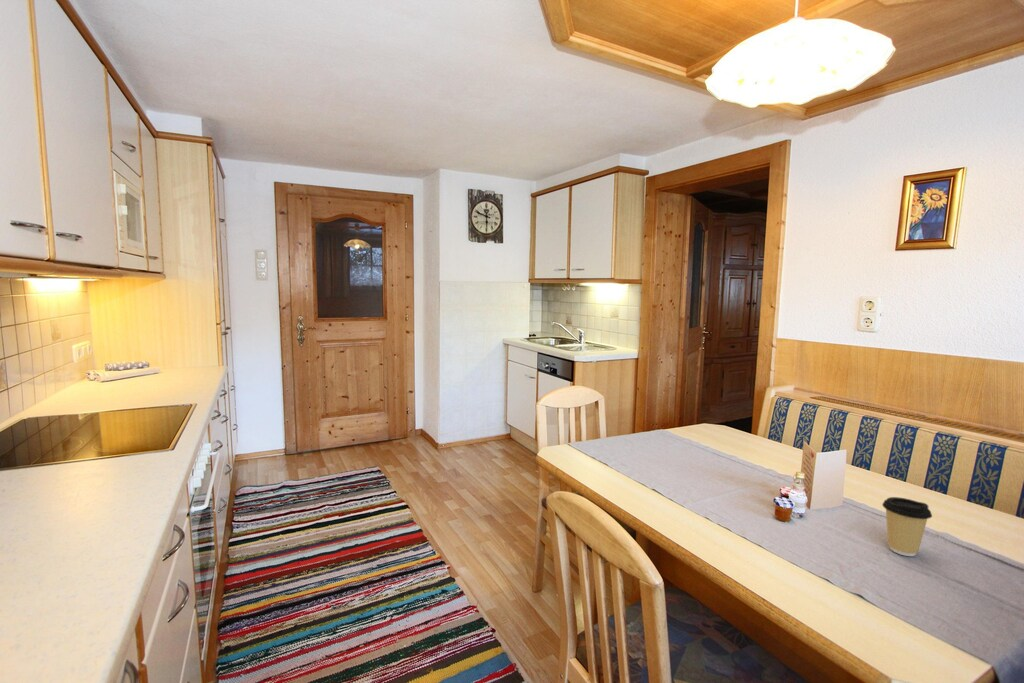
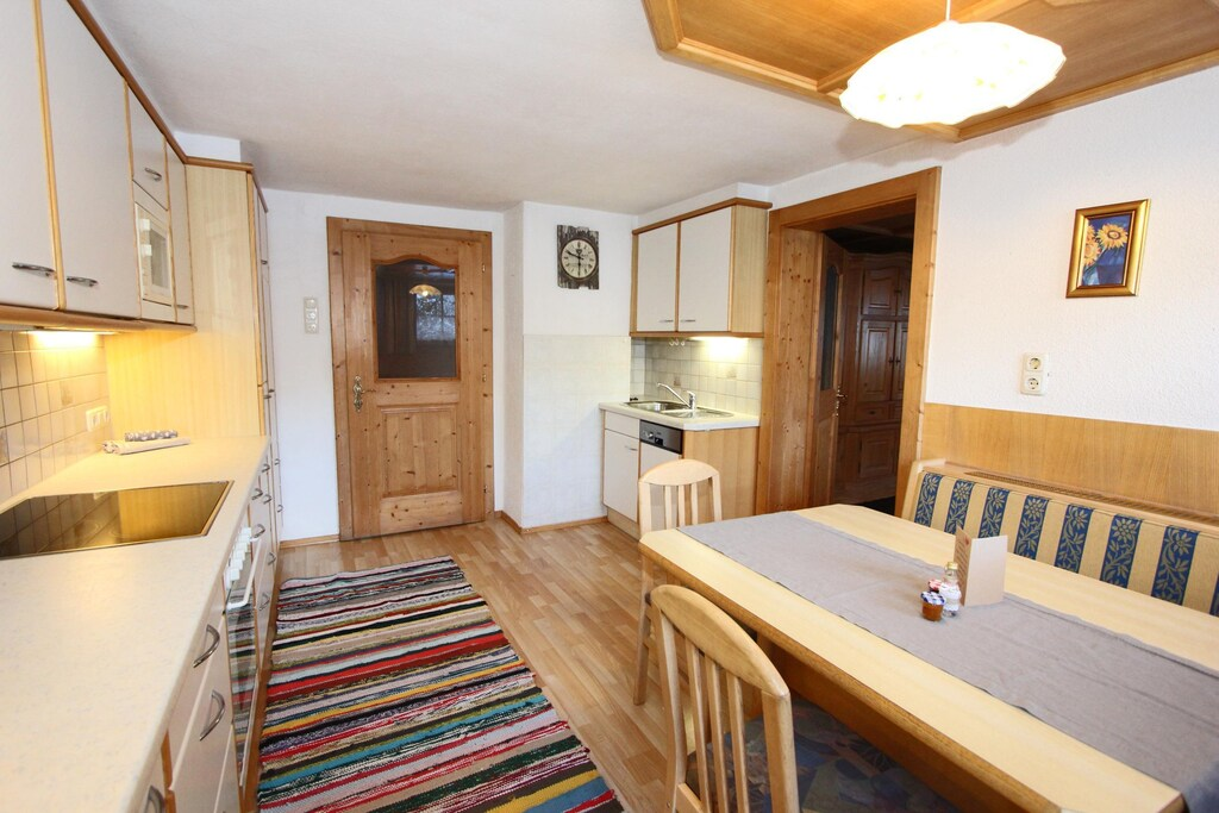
- coffee cup (904, 526)
